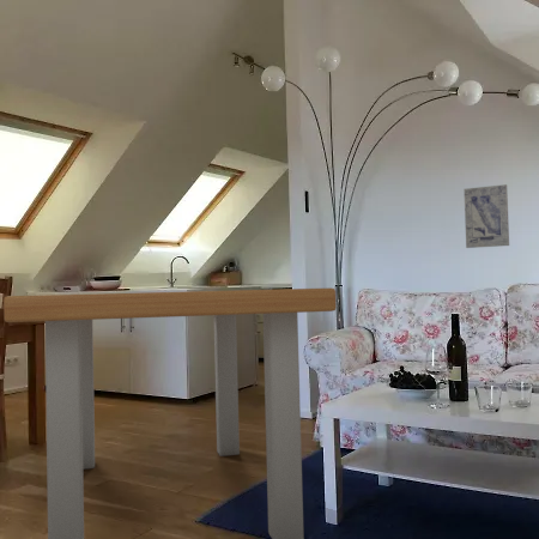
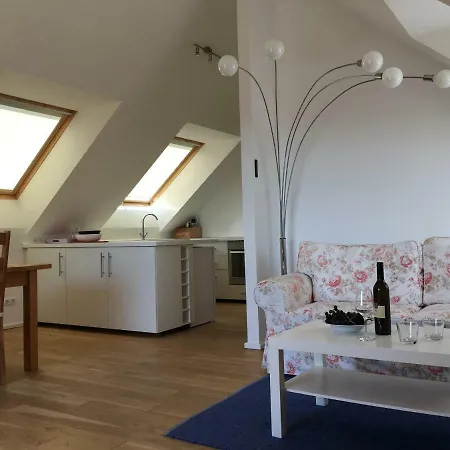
- wall art (486, 217)
- dining table (216, 393)
